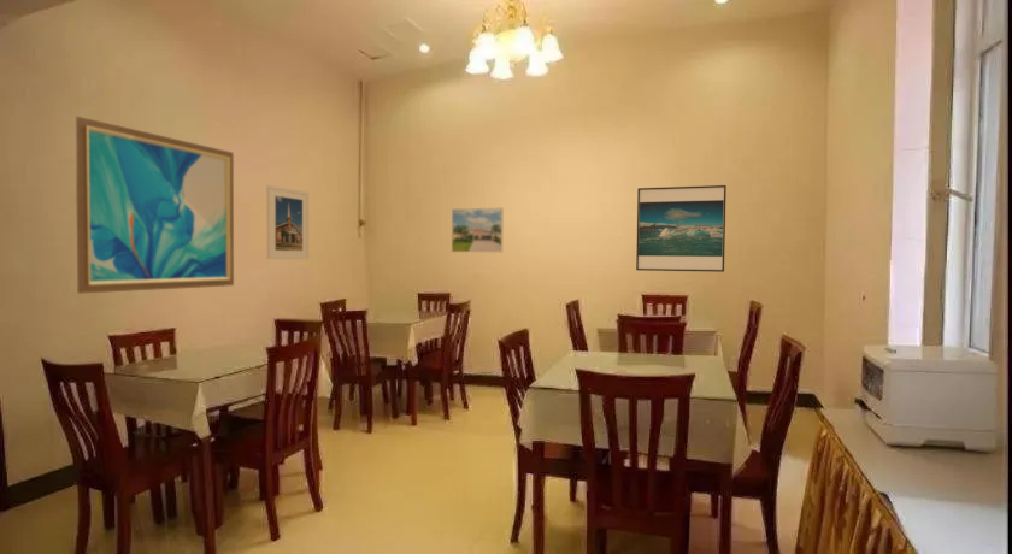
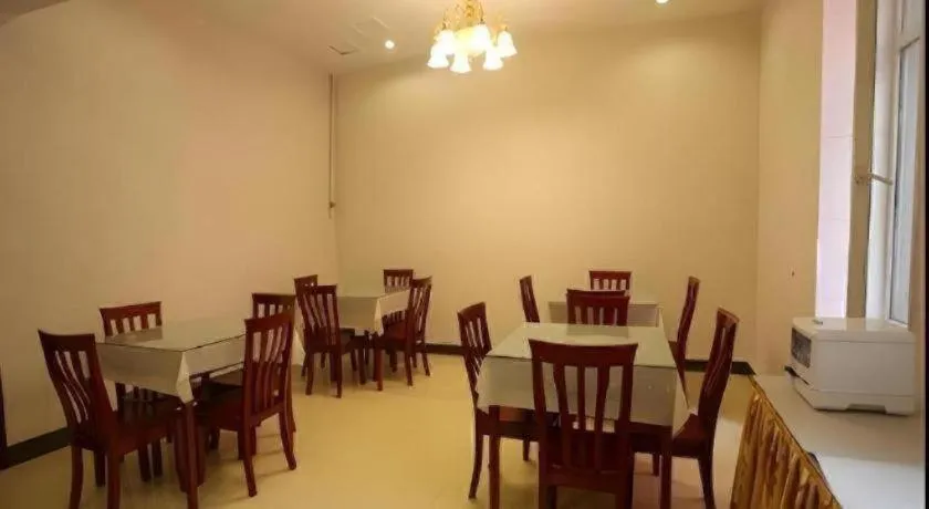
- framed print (288, 224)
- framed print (679, 229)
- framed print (476, 230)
- wall art (166, 213)
